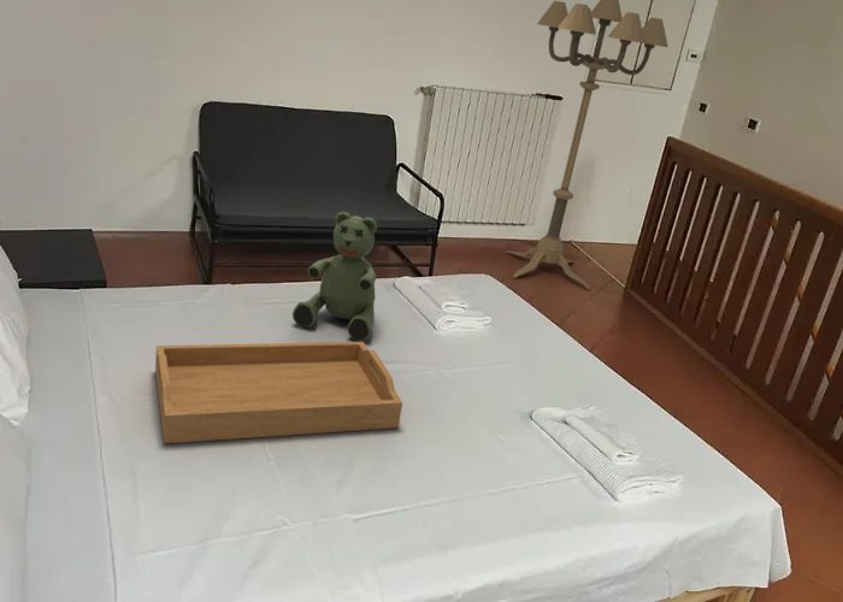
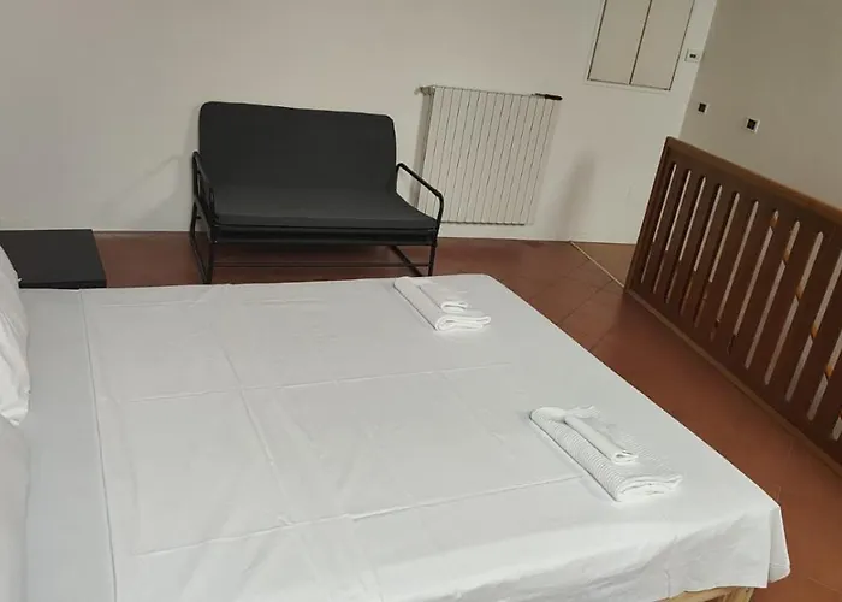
- teddy bear (347, 268)
- floor lamp (576, 141)
- serving tray (276, 382)
